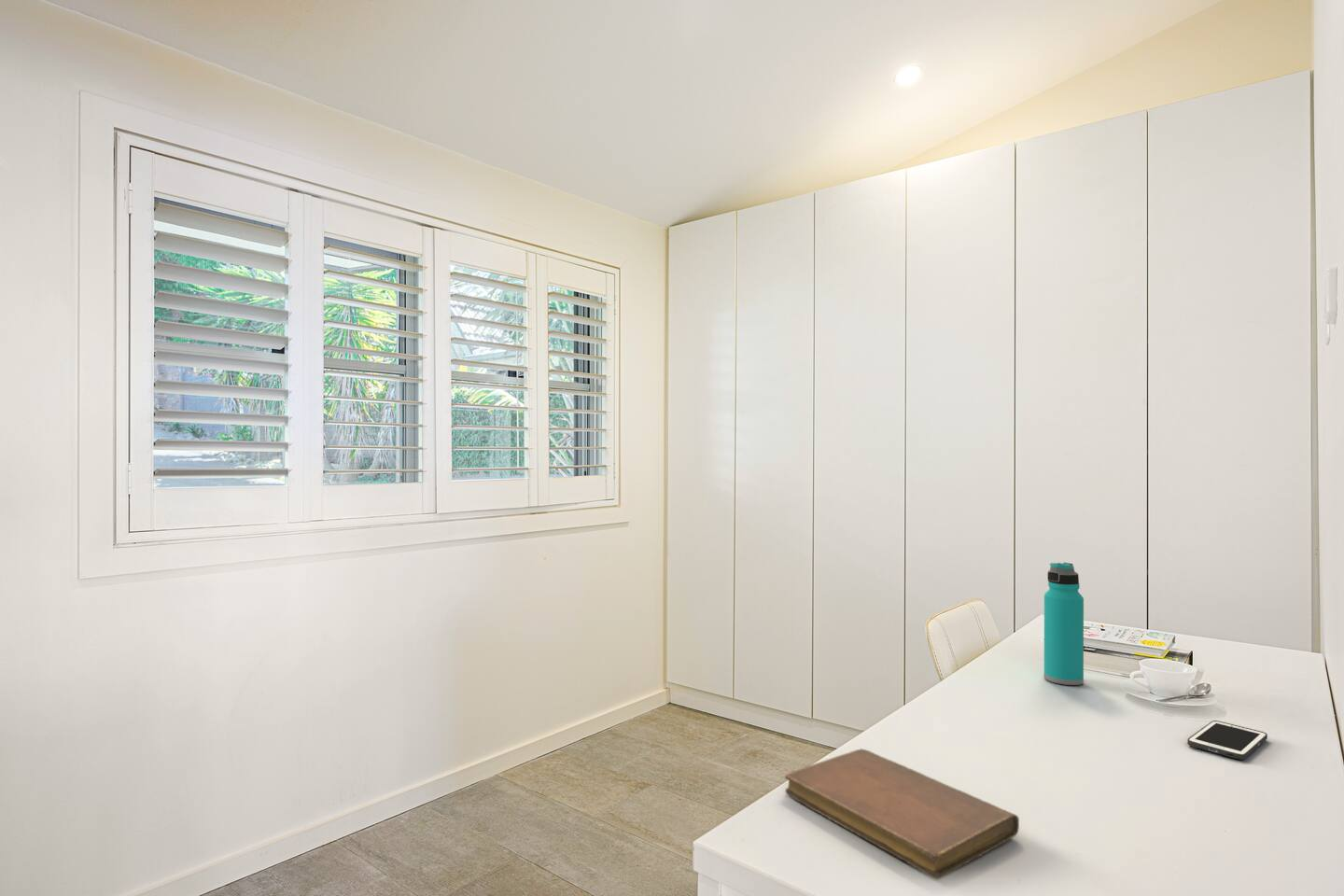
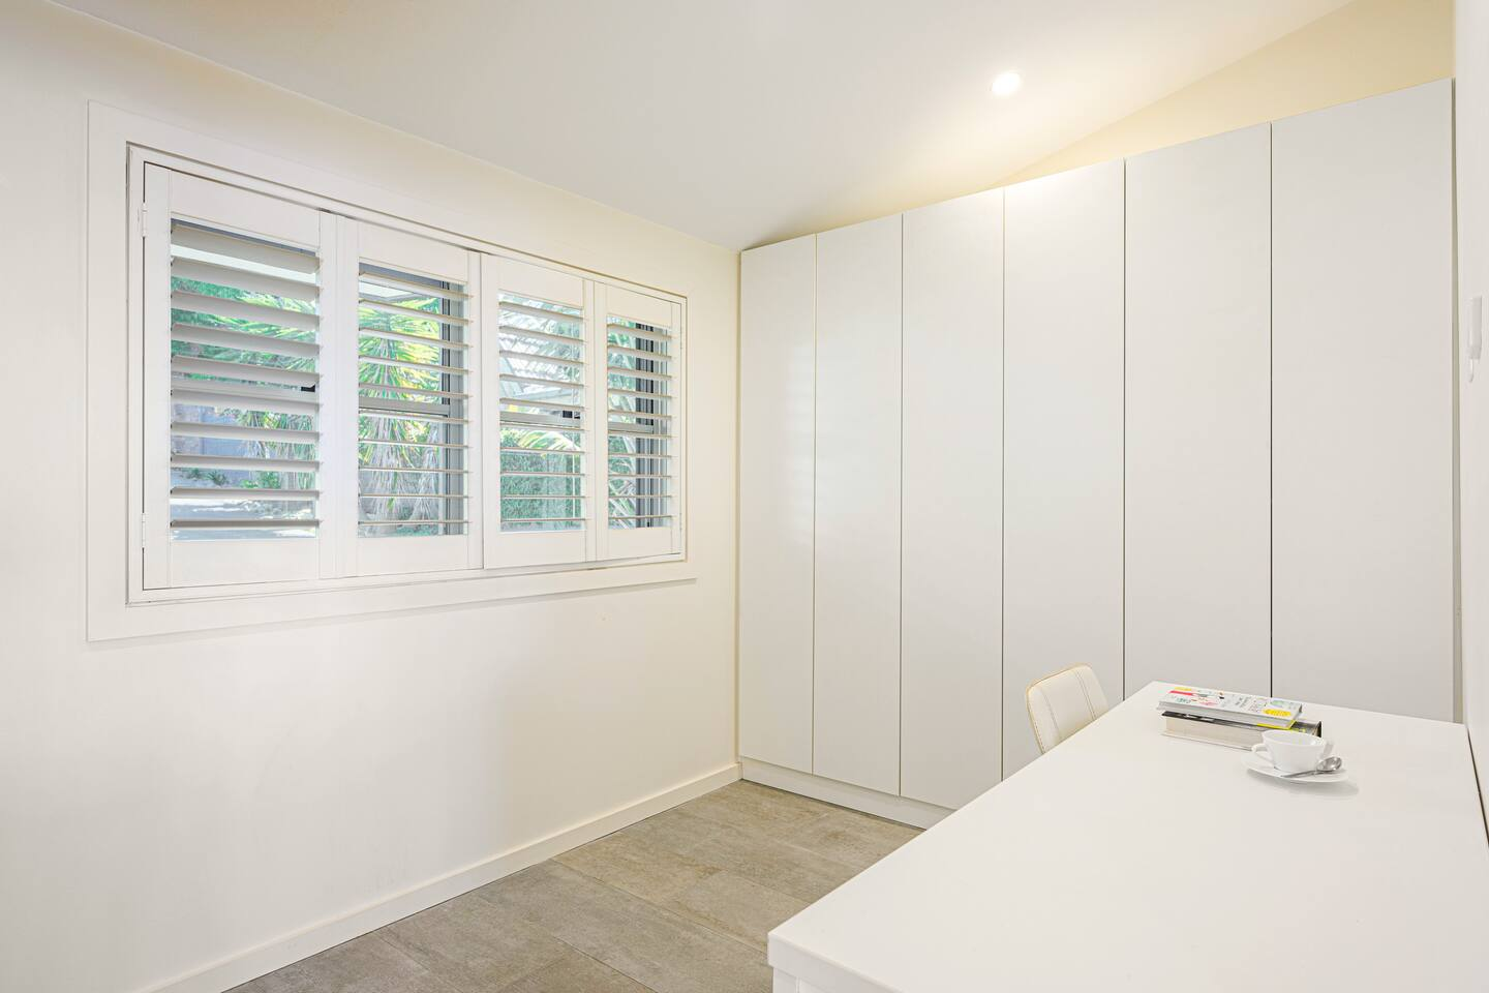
- water bottle (1063, 621)
- cell phone (1227, 739)
- notebook (894, 803)
